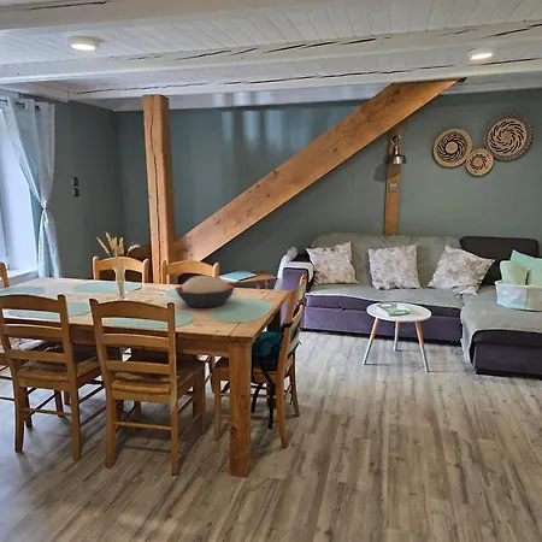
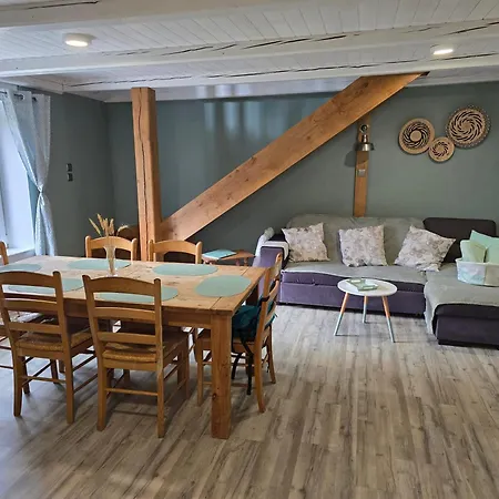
- decorative bowl (205, 289)
